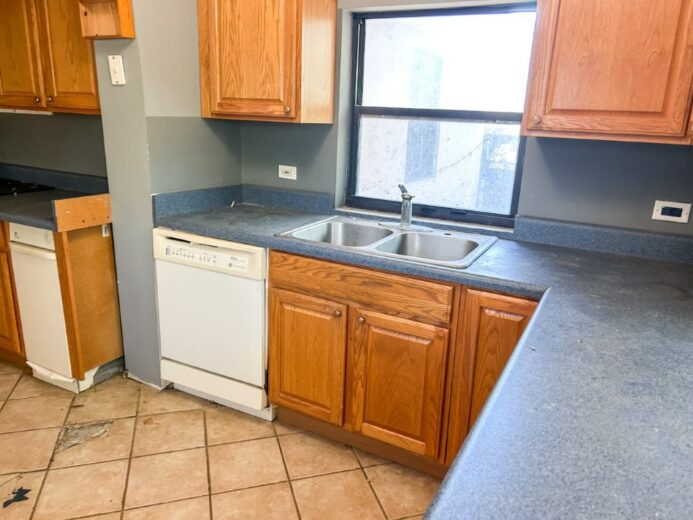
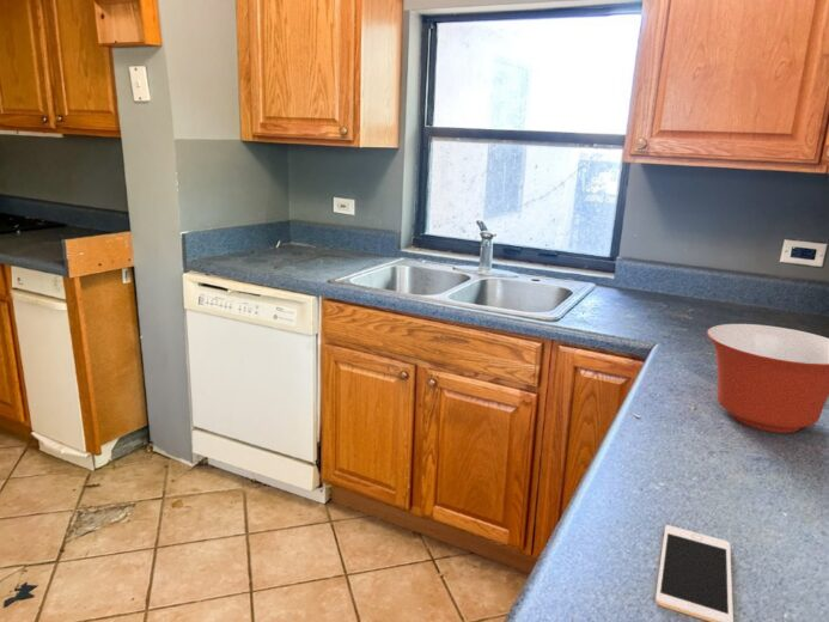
+ cell phone (695, 571)
+ mixing bowl (770, 380)
